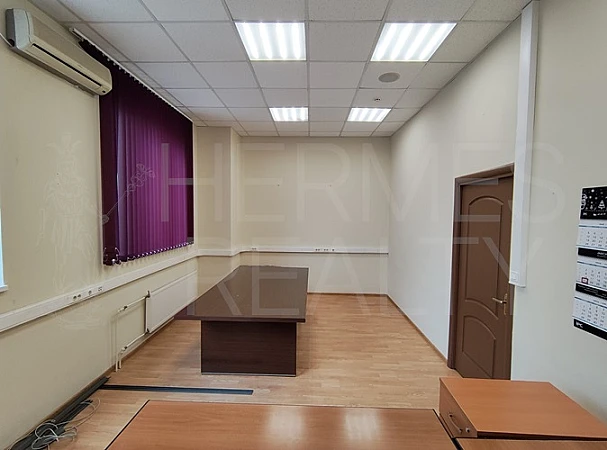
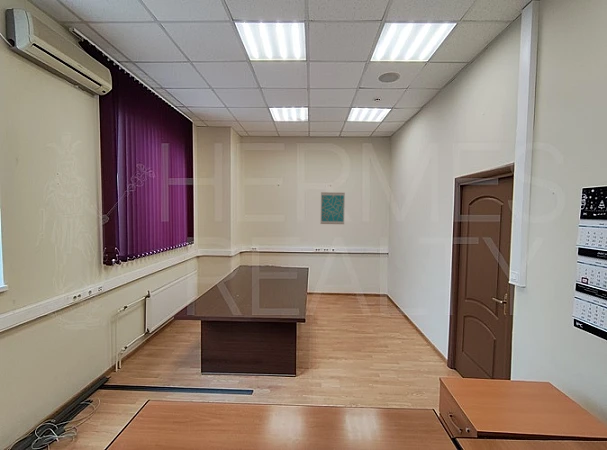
+ wall art (332, 208)
